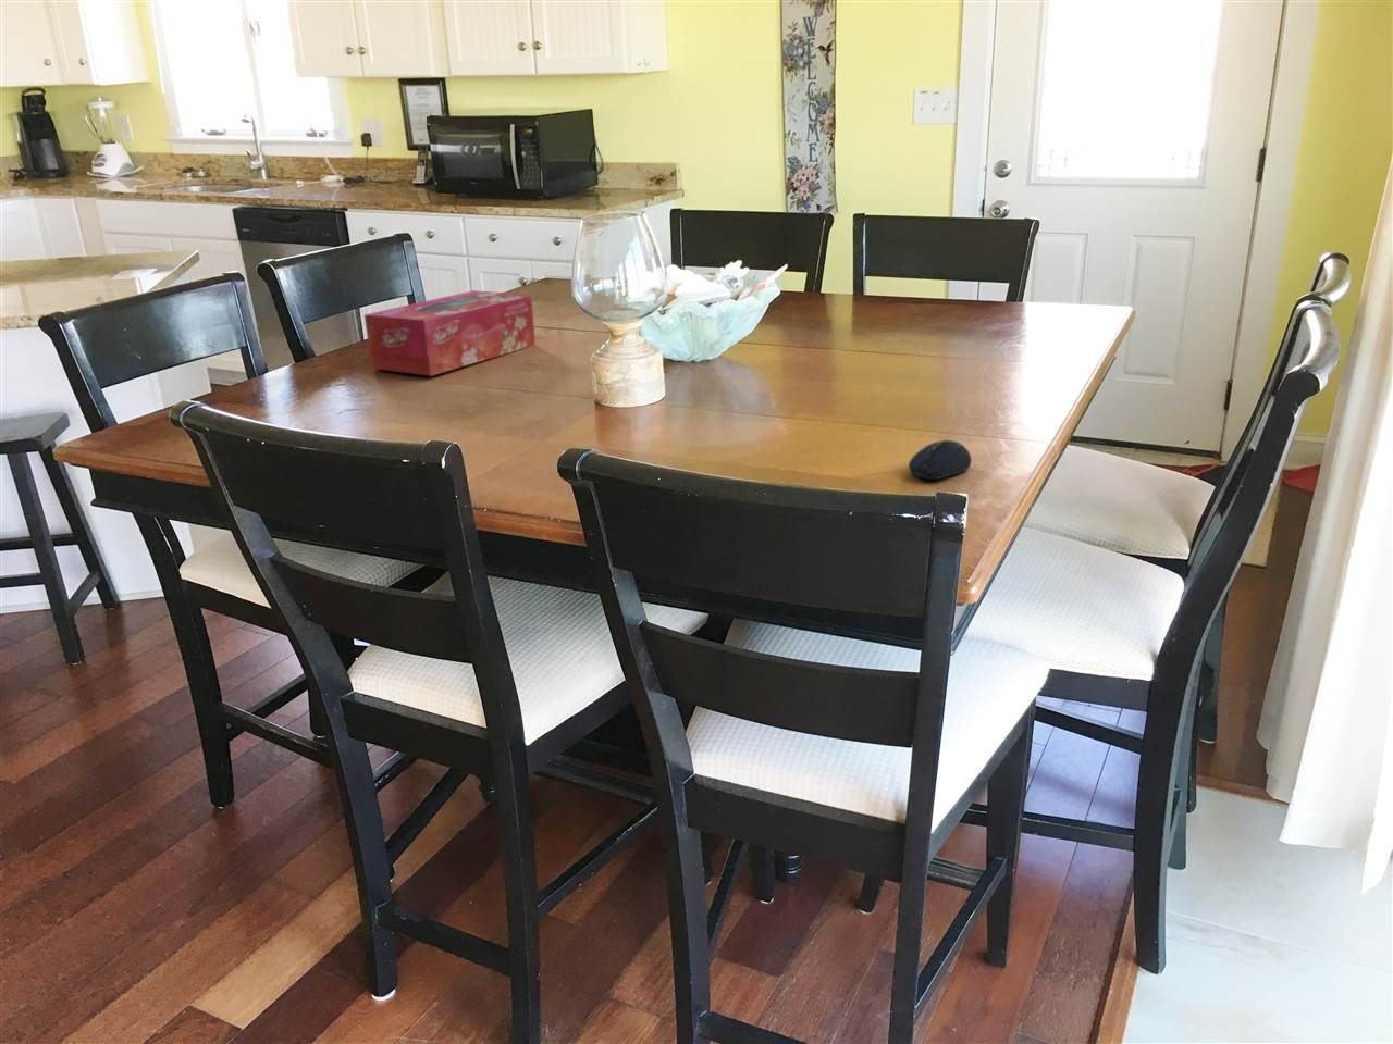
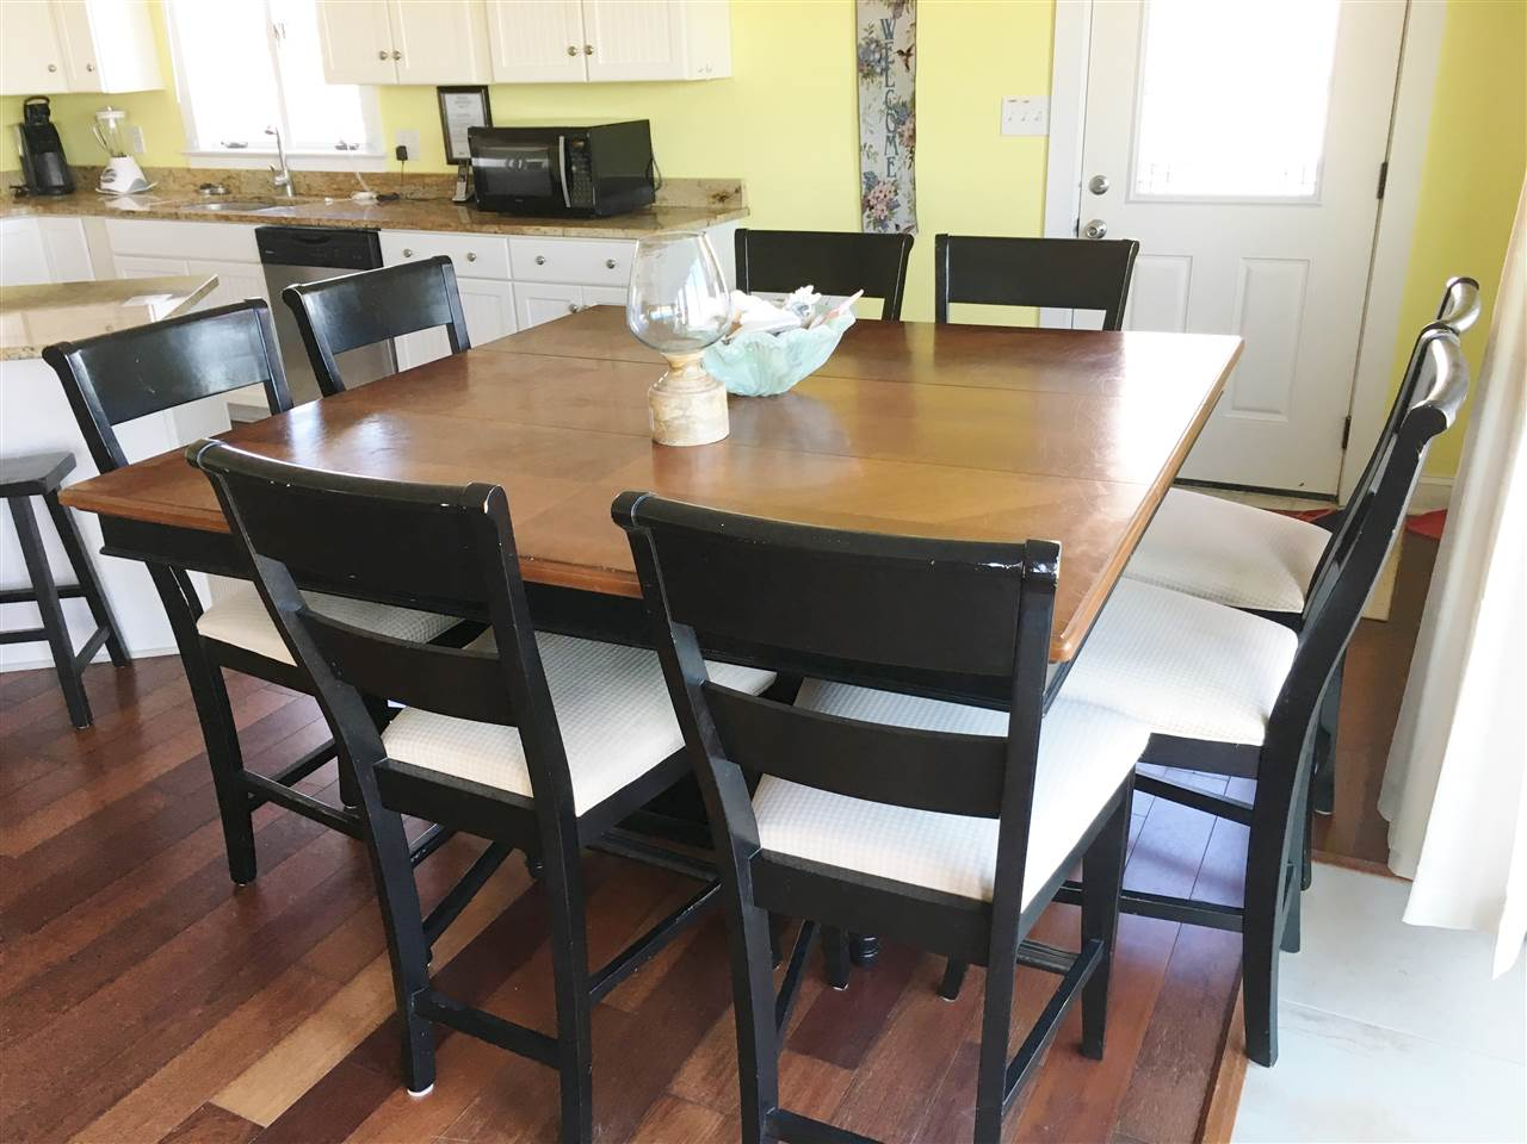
- computer mouse (940, 456)
- tissue box (453, 329)
